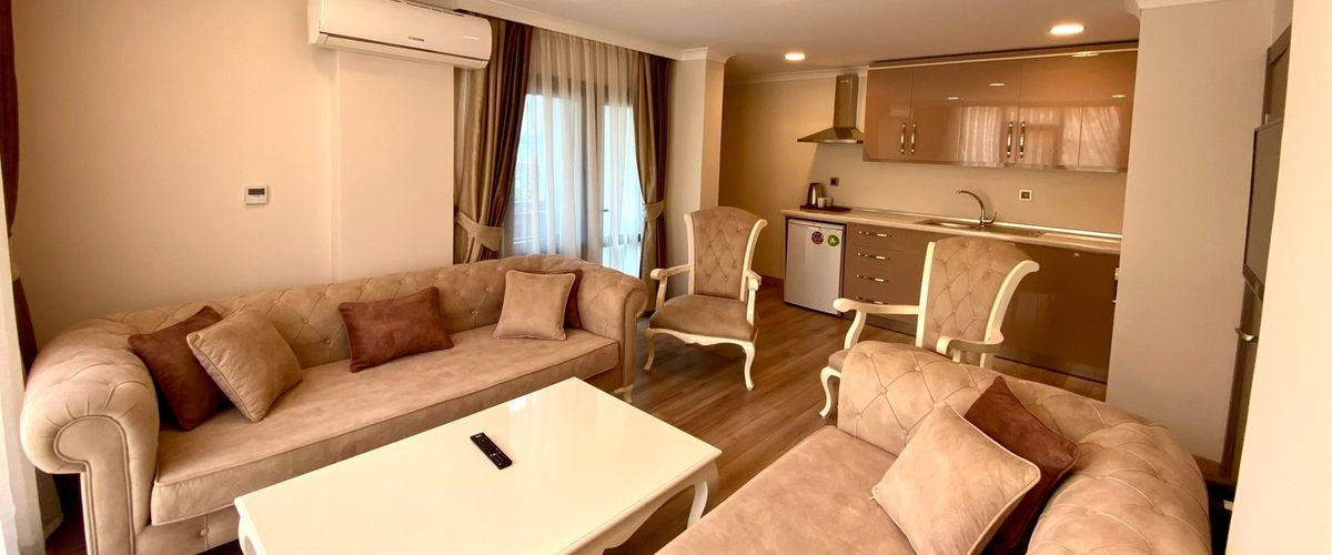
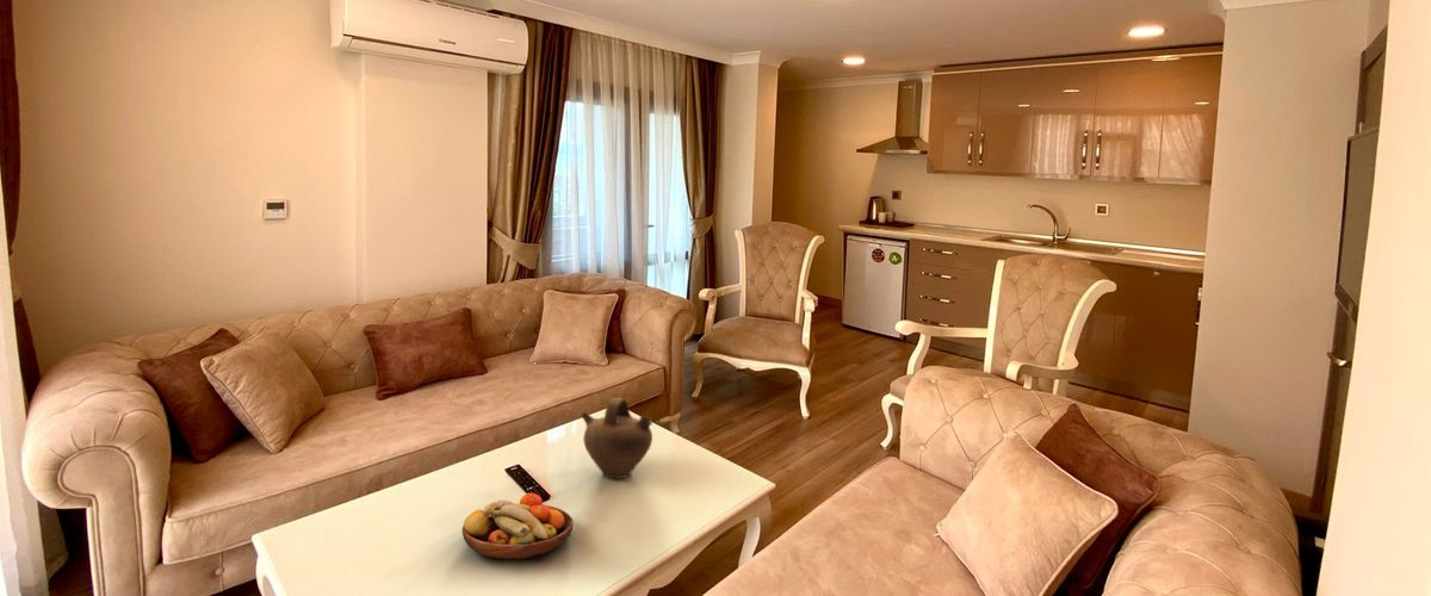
+ fruit bowl (519, 519)
+ jug (615, 435)
